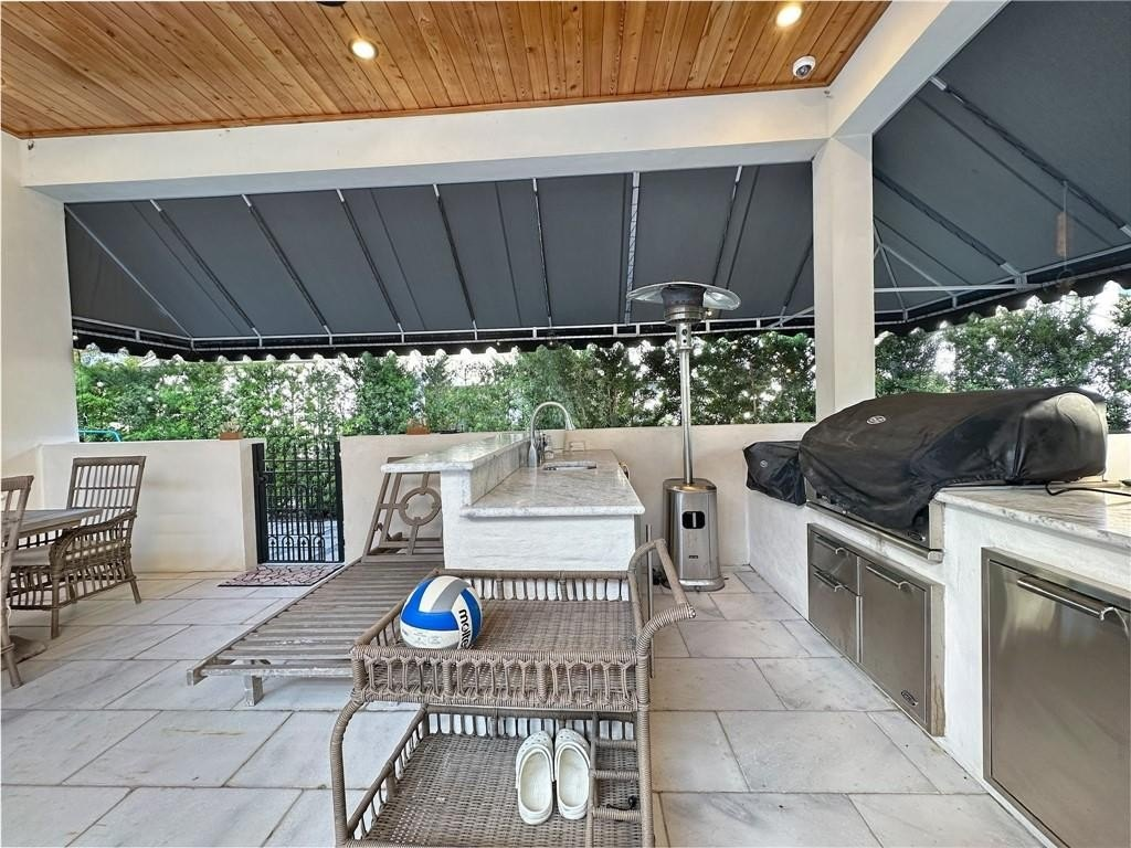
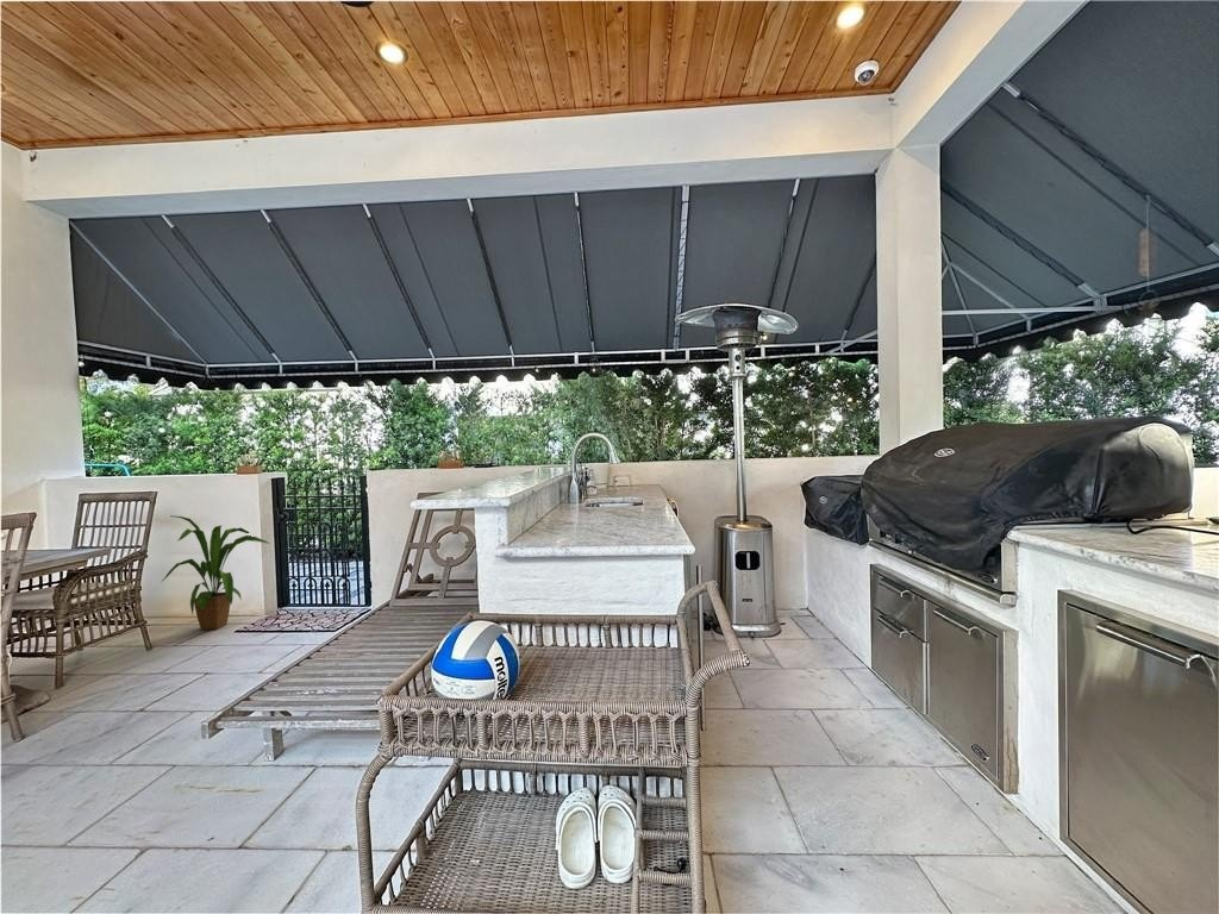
+ house plant (220, 570)
